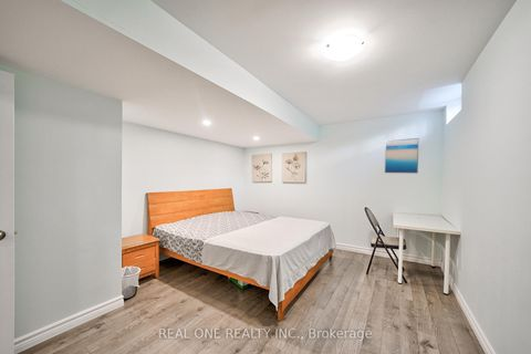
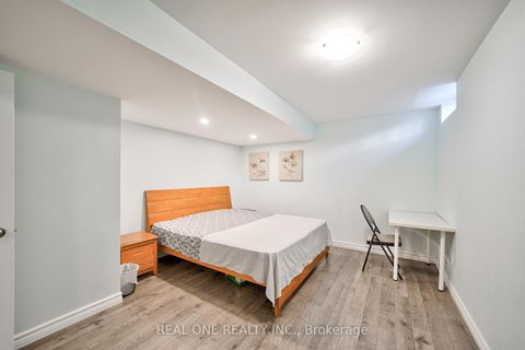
- wall art (400, 156)
